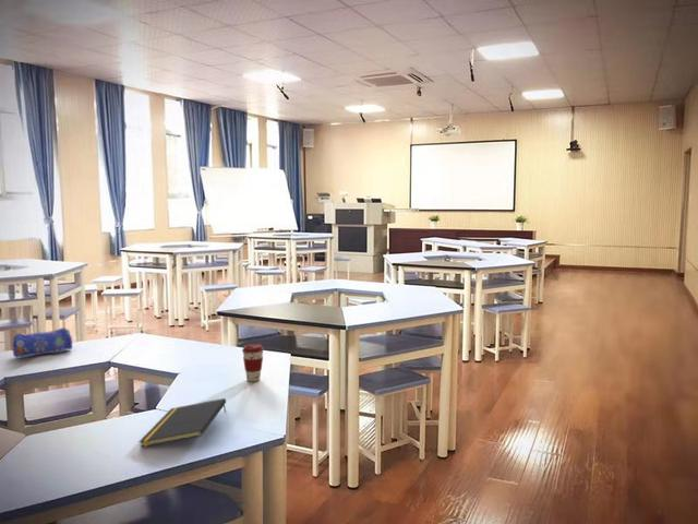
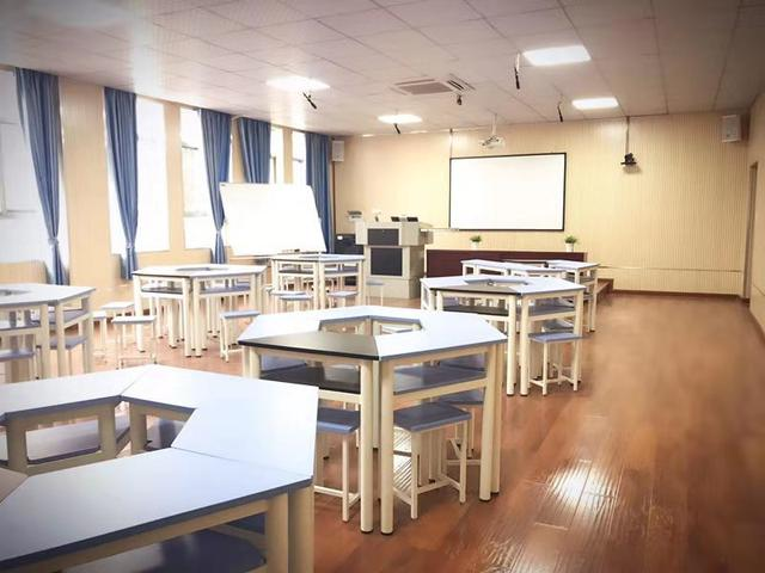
- notepad (185, 420)
- coffee cup (253, 362)
- pencil case (41, 342)
